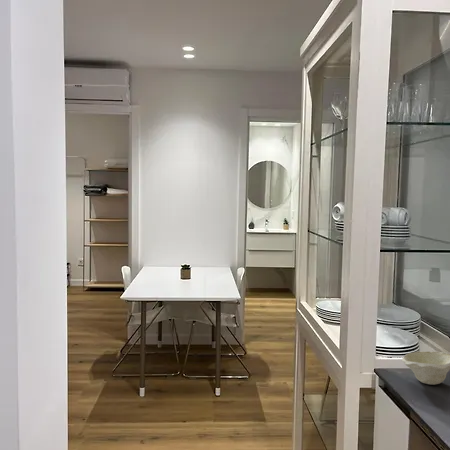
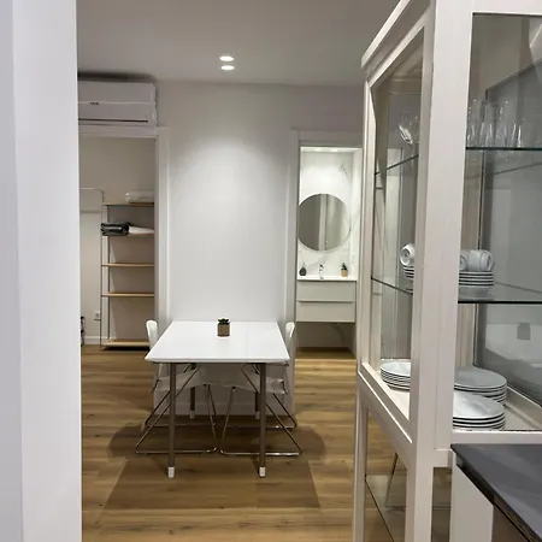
- bowl (429, 367)
